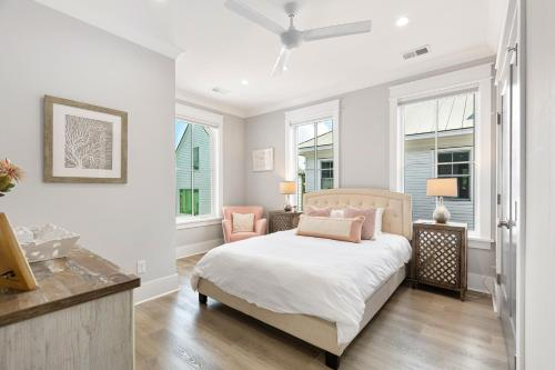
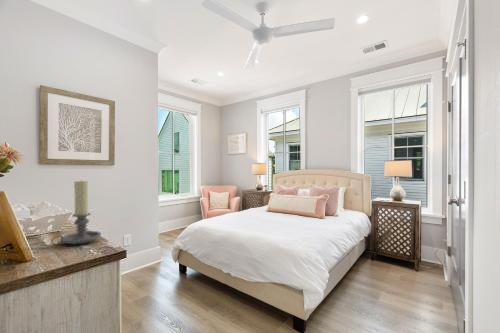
+ candle holder (77, 211)
